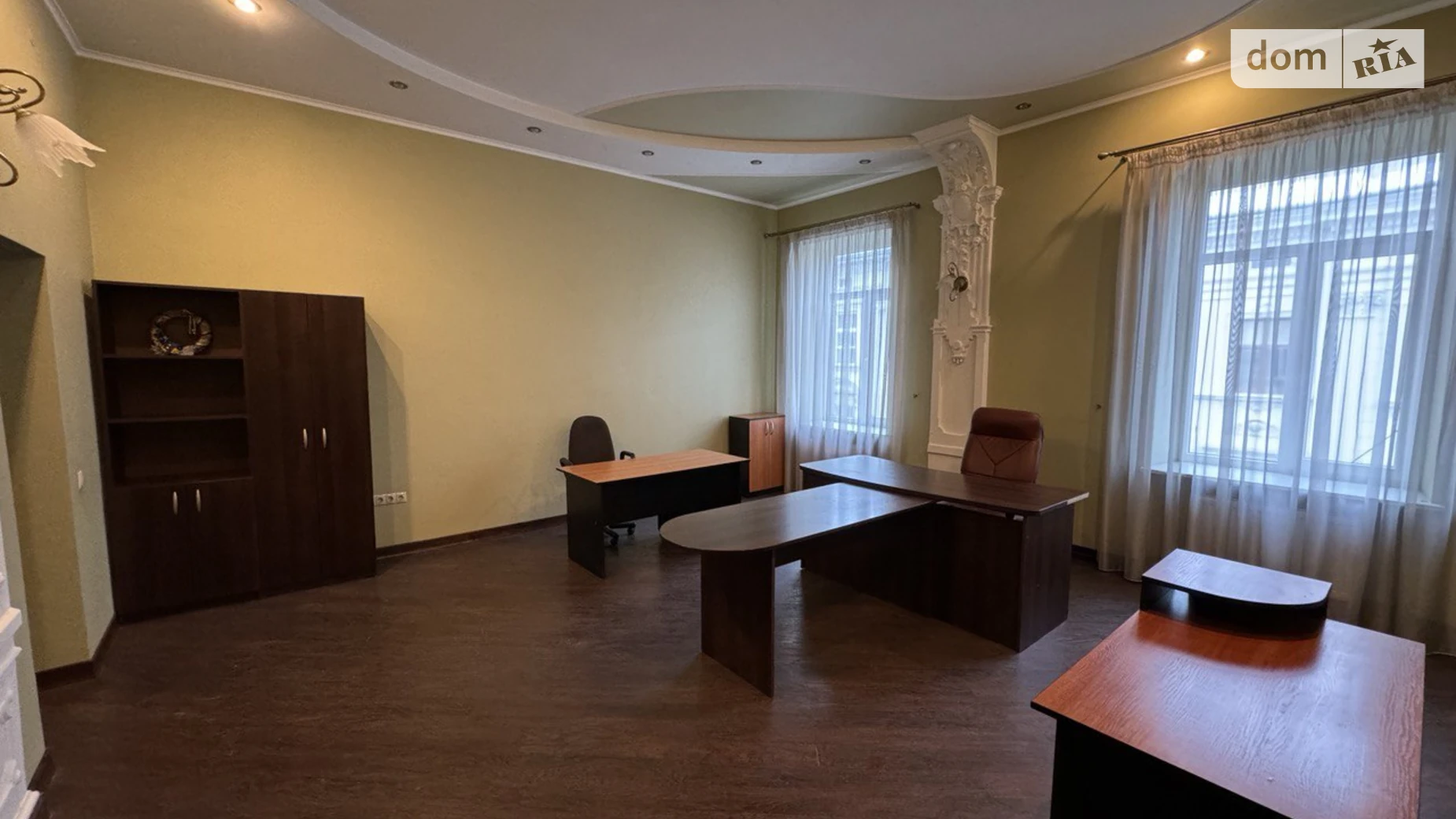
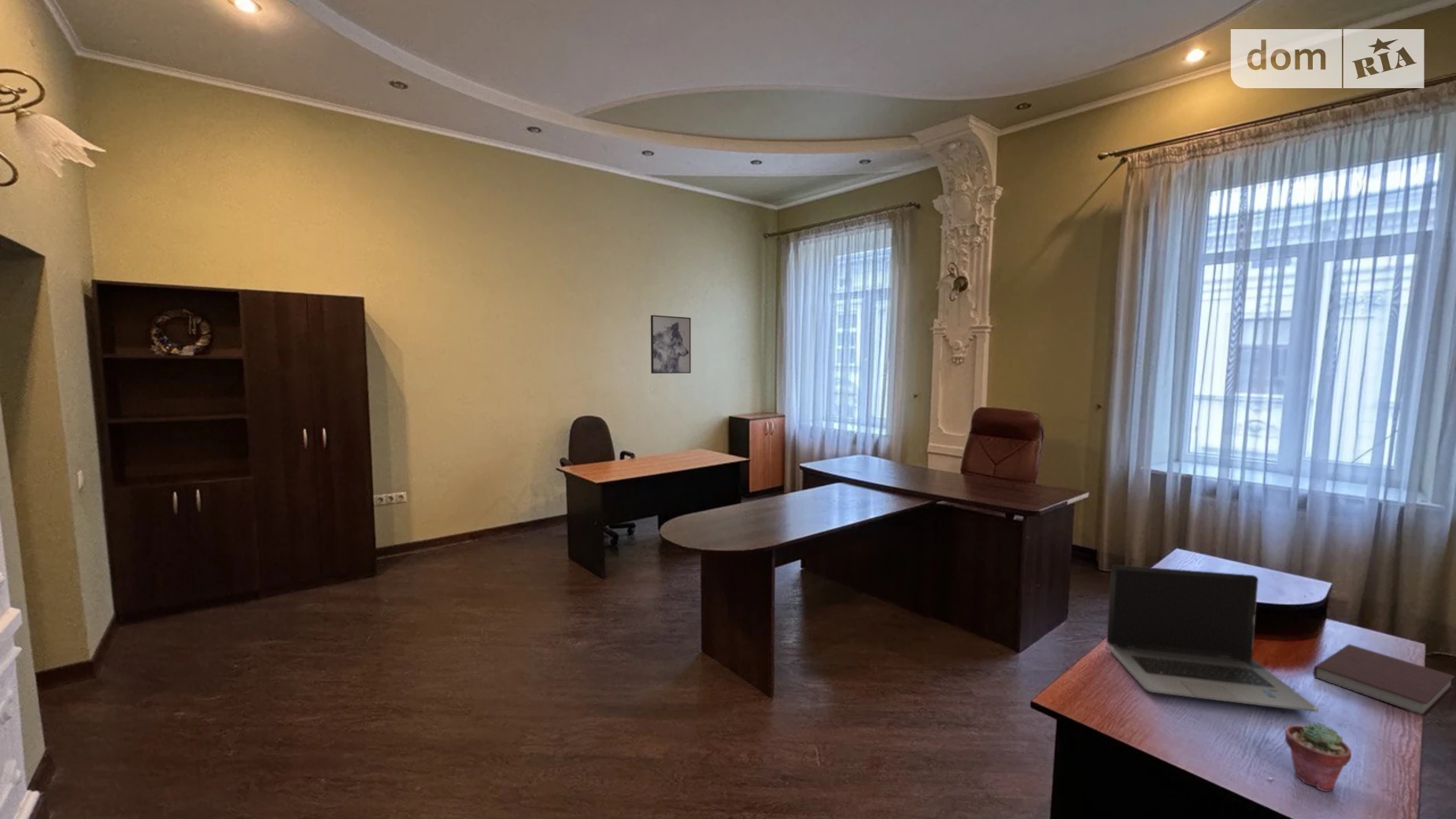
+ laptop computer (1204, 633)
+ notebook (1382, 676)
+ potted succulent (1316, 751)
+ wall art (671, 345)
